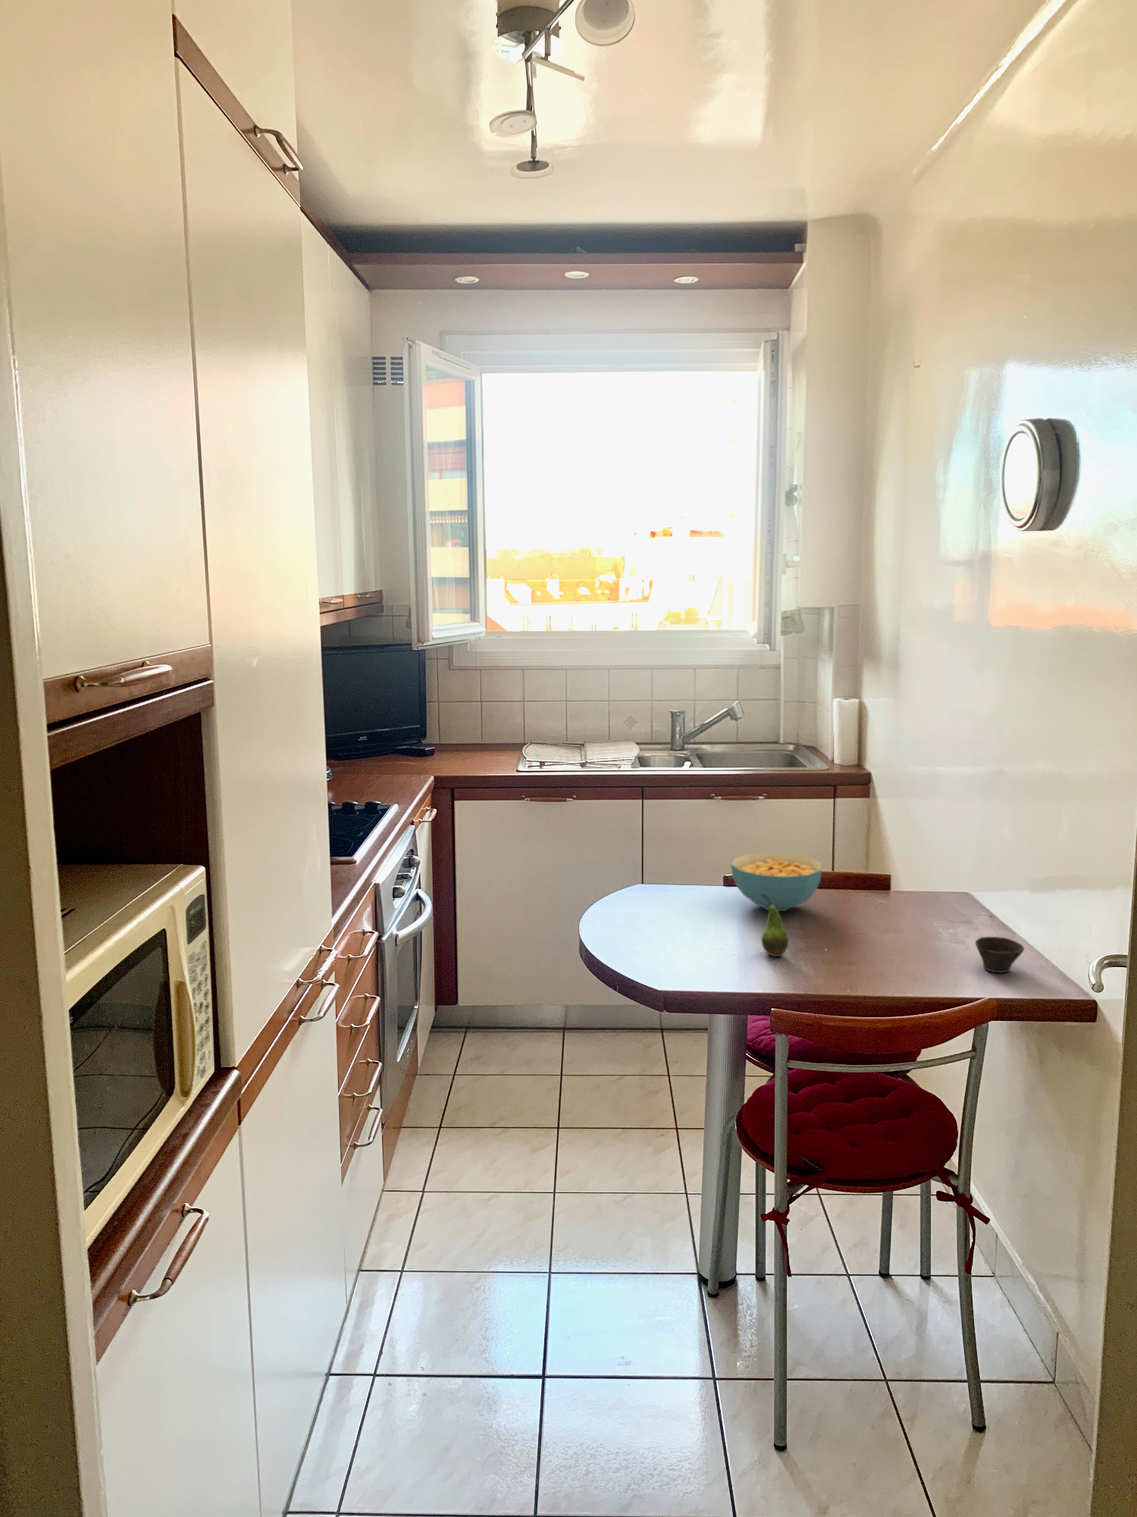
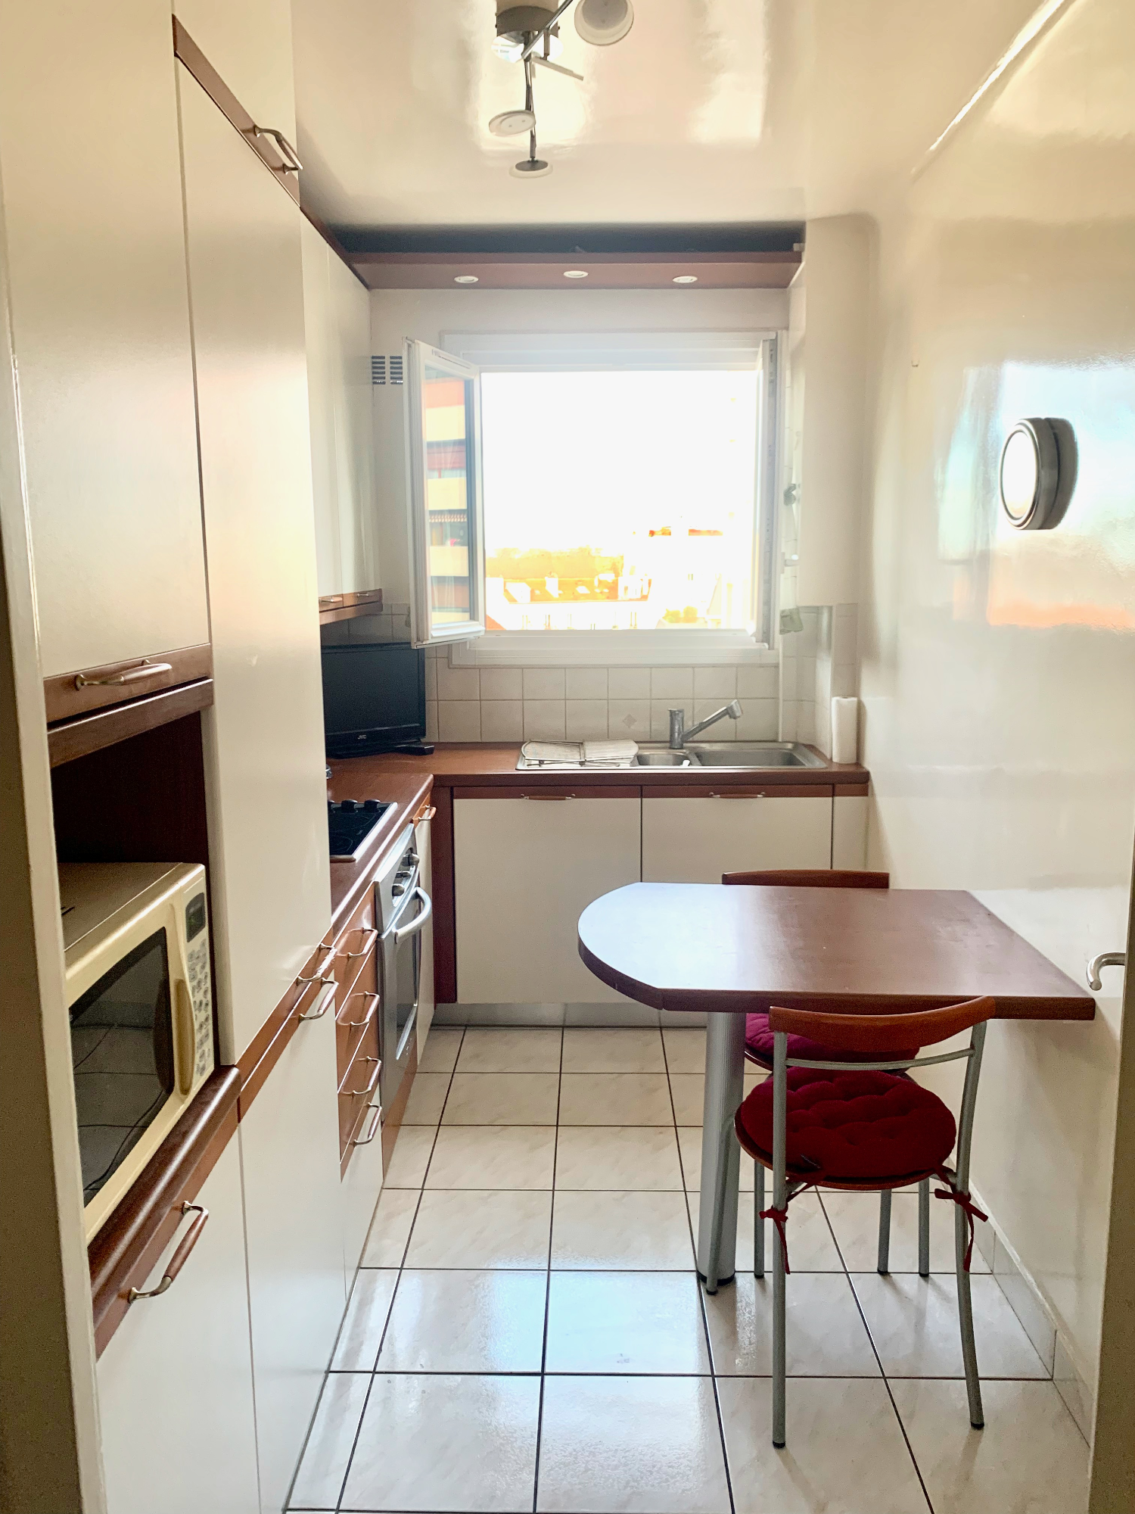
- fruit (775, 923)
- cereal bowl (776, 885)
- cup (1000, 954)
